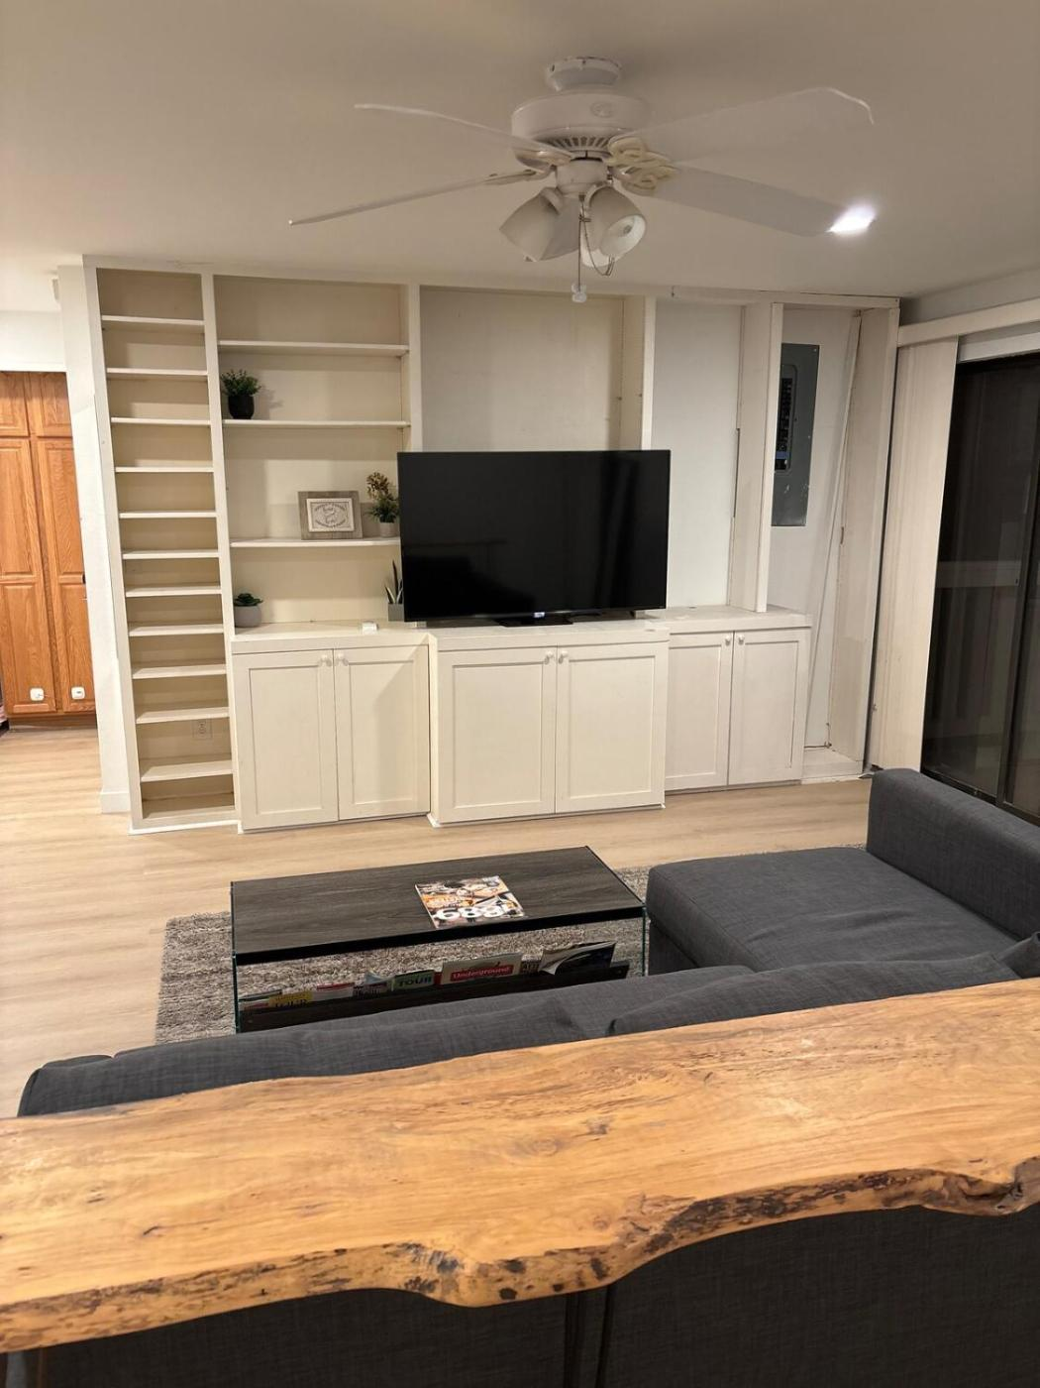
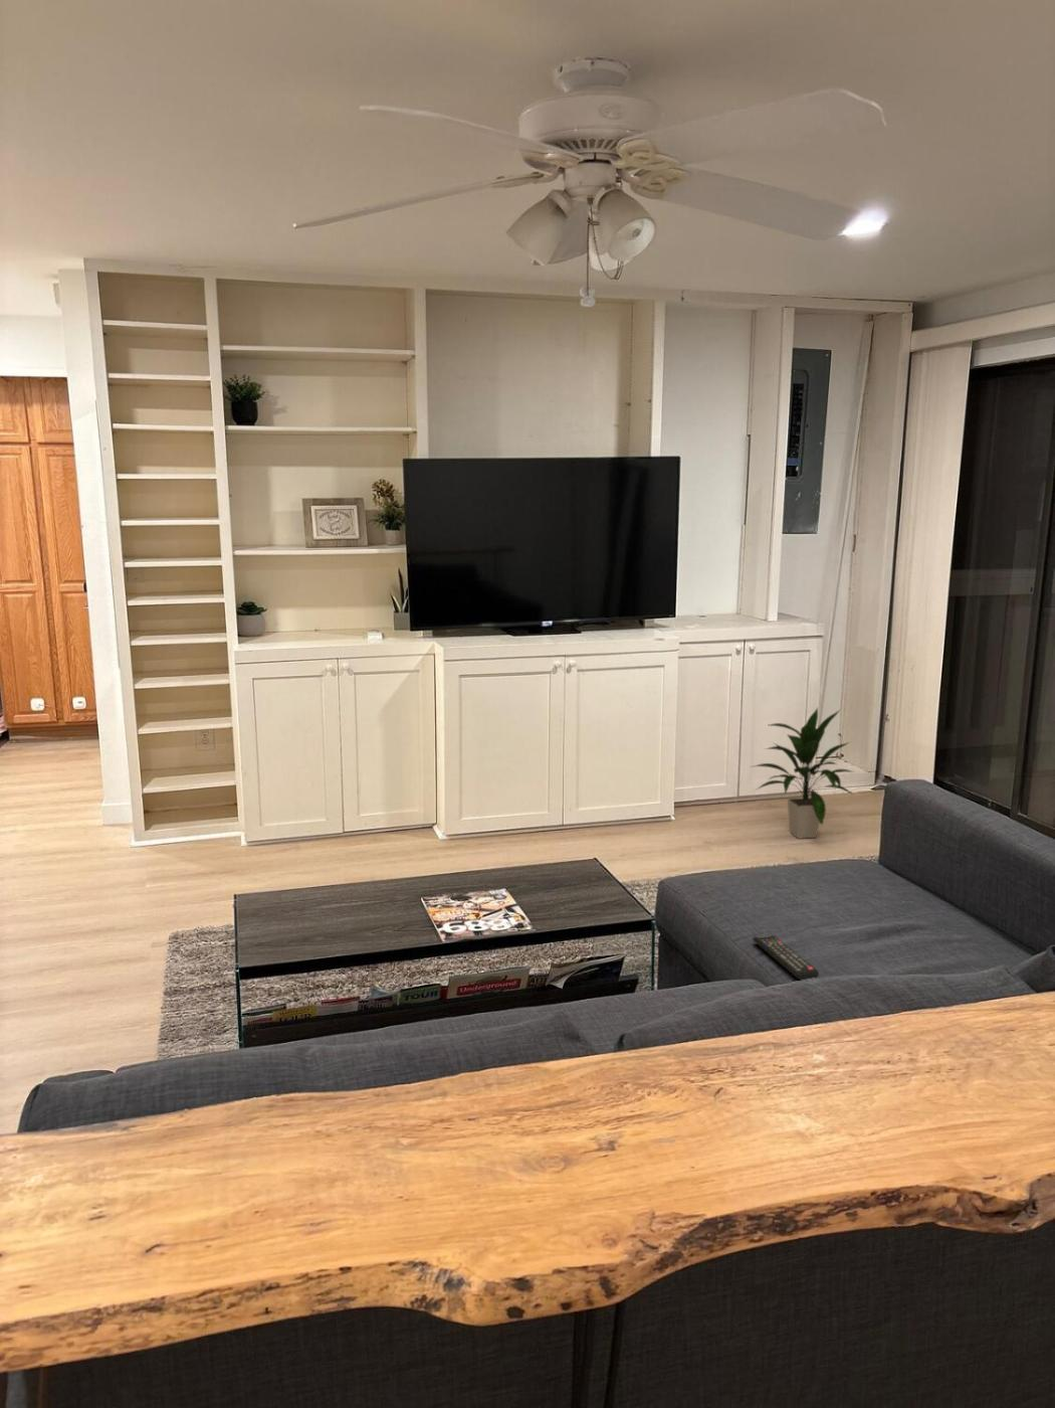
+ indoor plant (806, 774)
+ remote control (783, 957)
